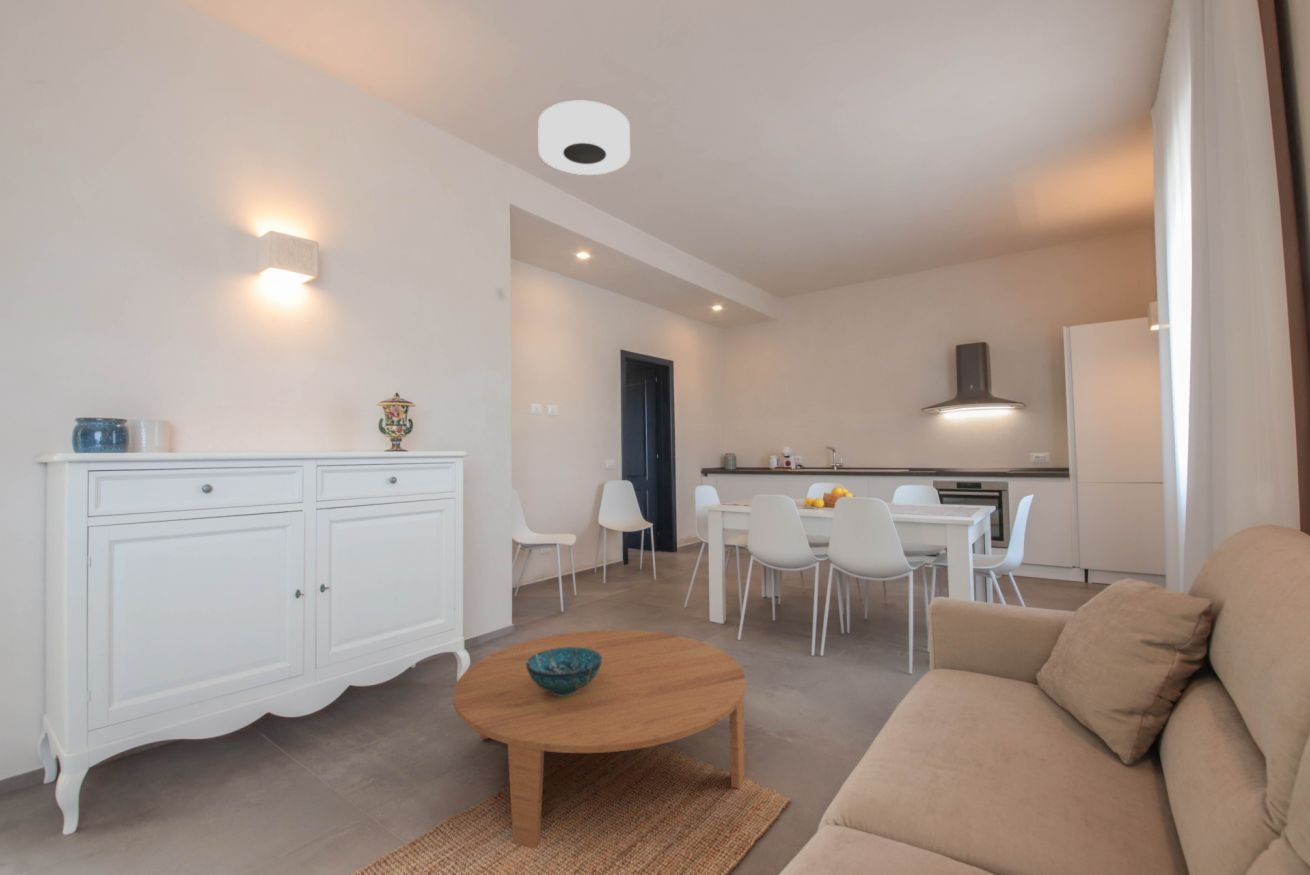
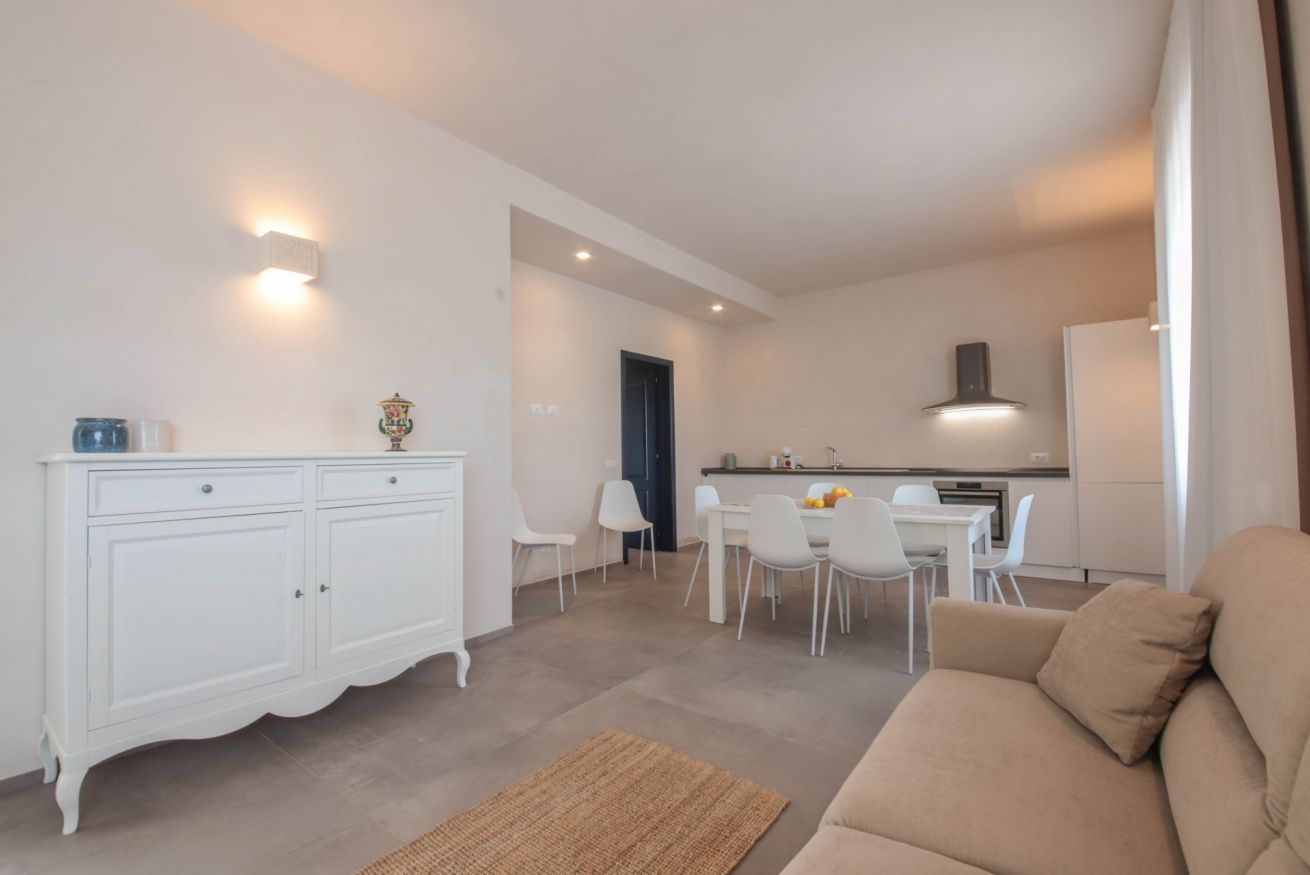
- decorative bowl (564, 674)
- coffee table (603, 715)
- ceiling light (584, 140)
